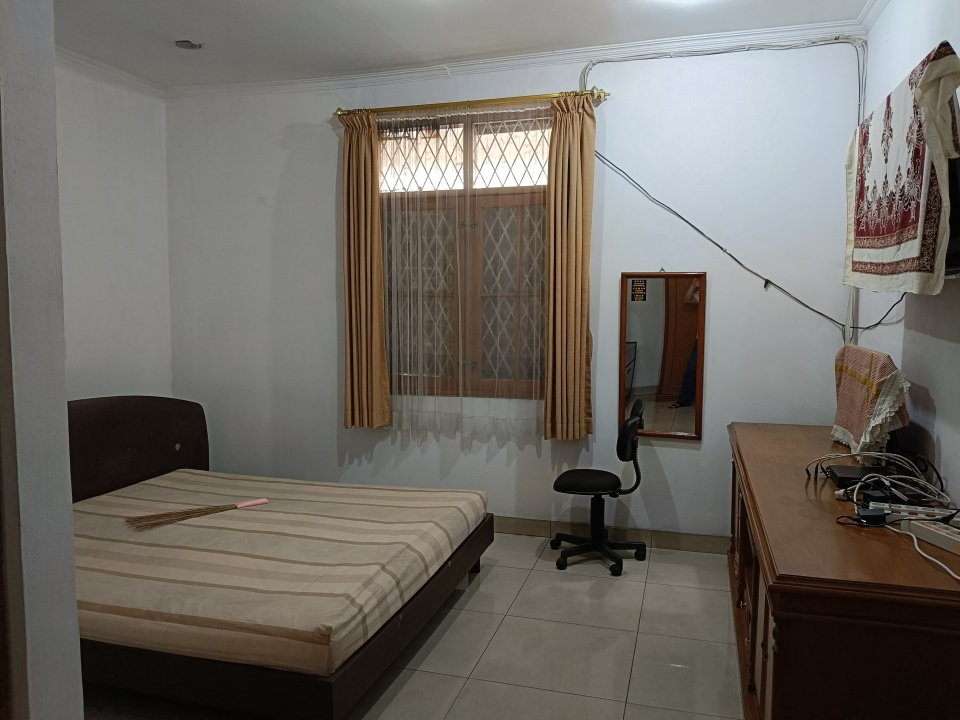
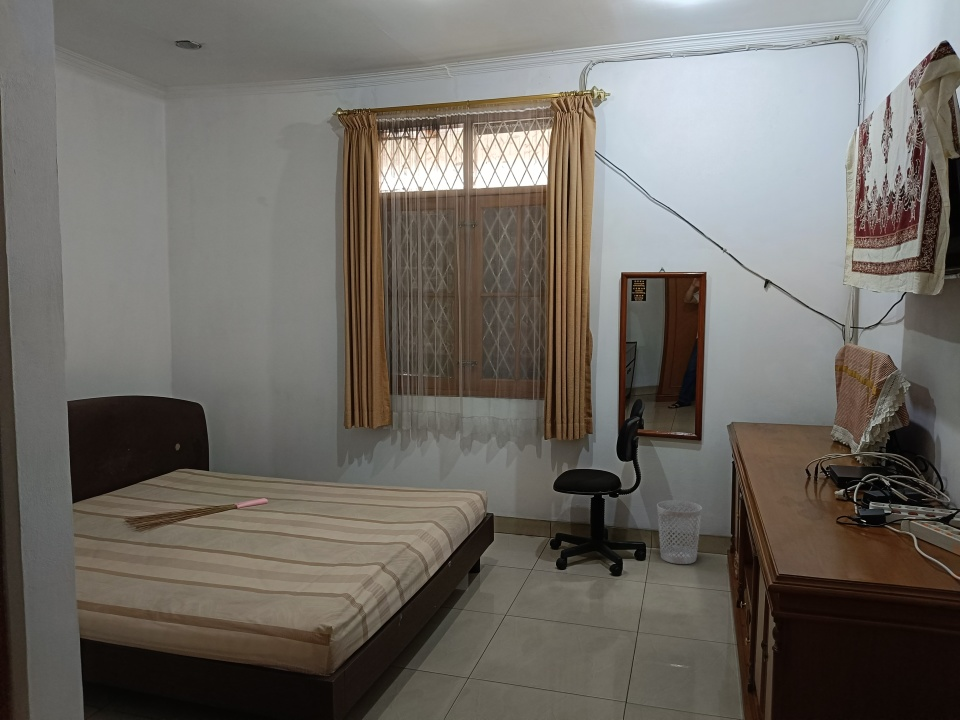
+ wastebasket (678, 532)
